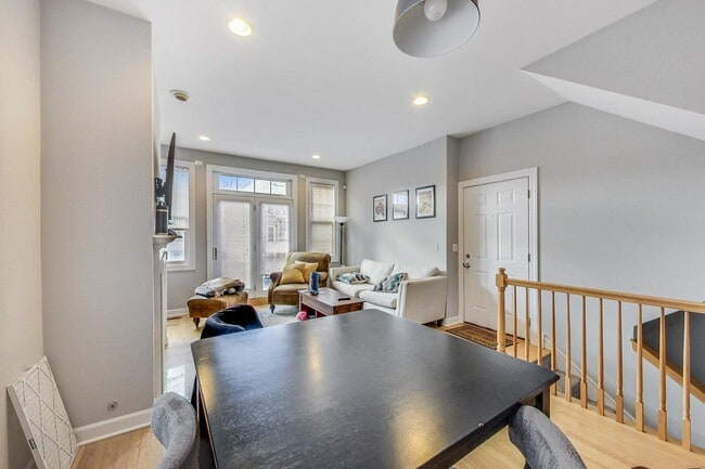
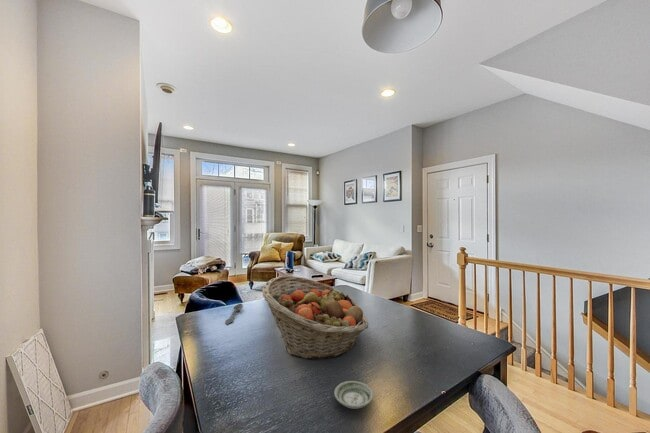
+ fruit basket (315, 309)
+ saucer (353, 396)
+ spoon (234, 313)
